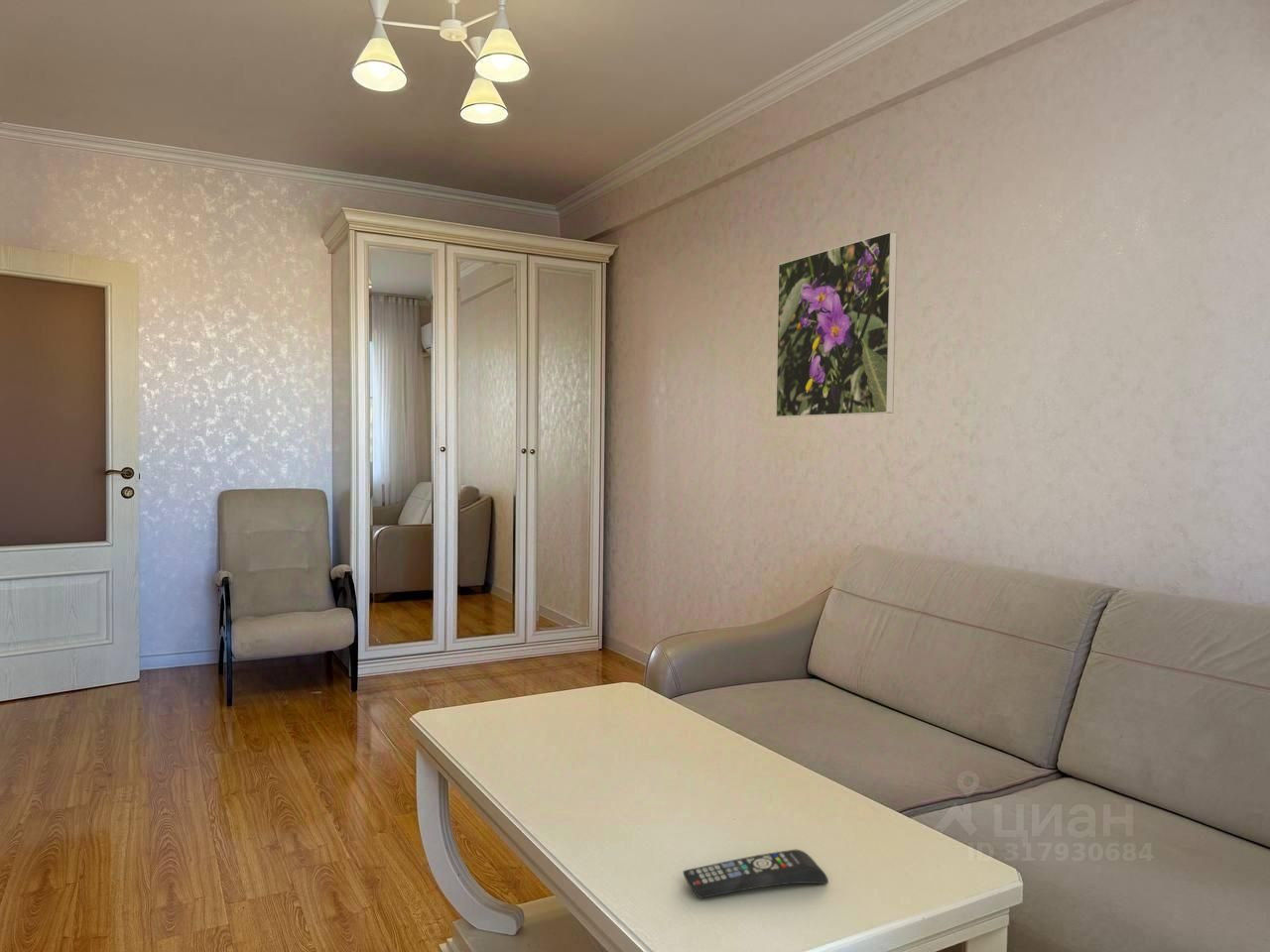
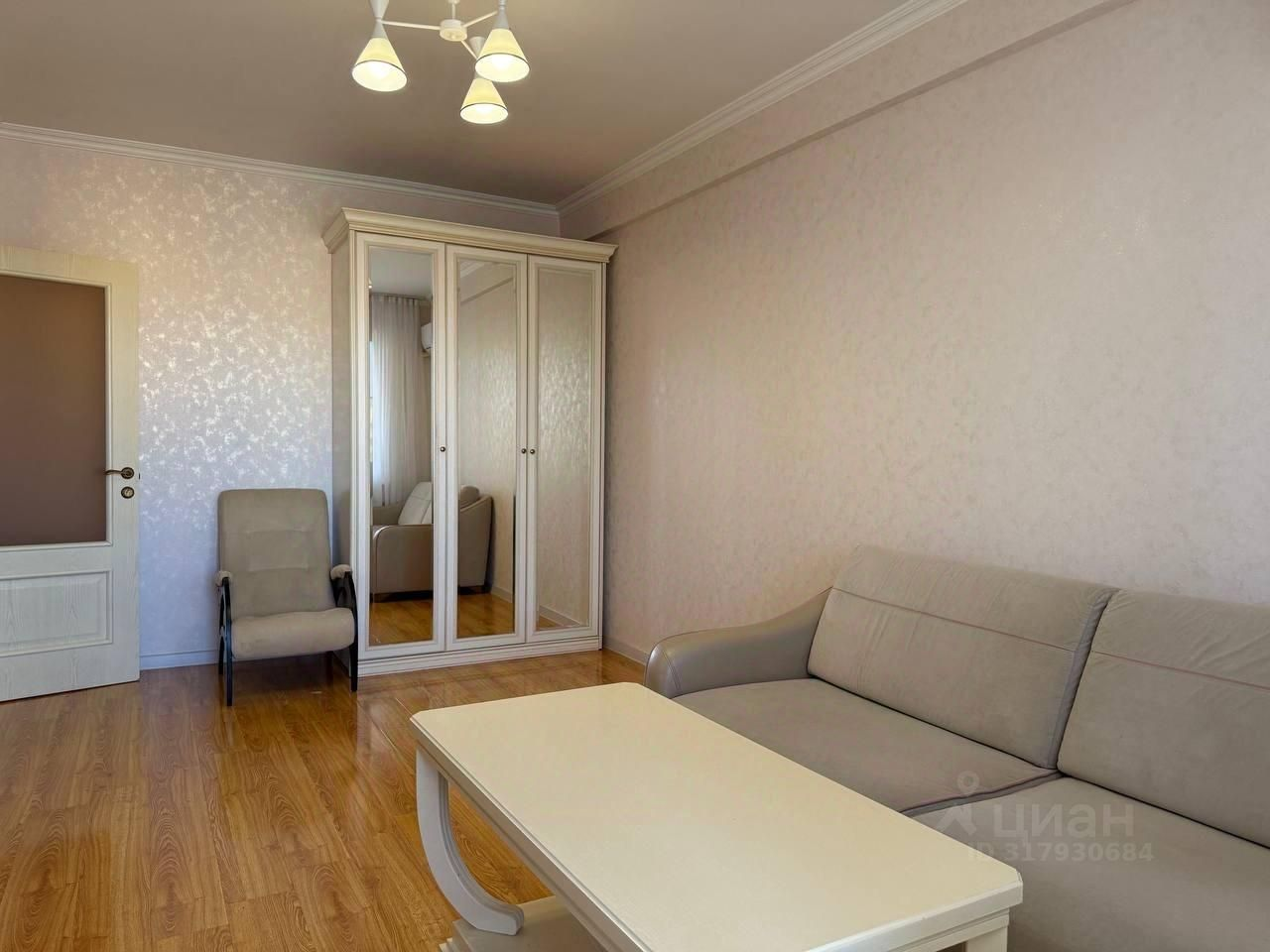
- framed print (830, 332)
- remote control (755, 874)
